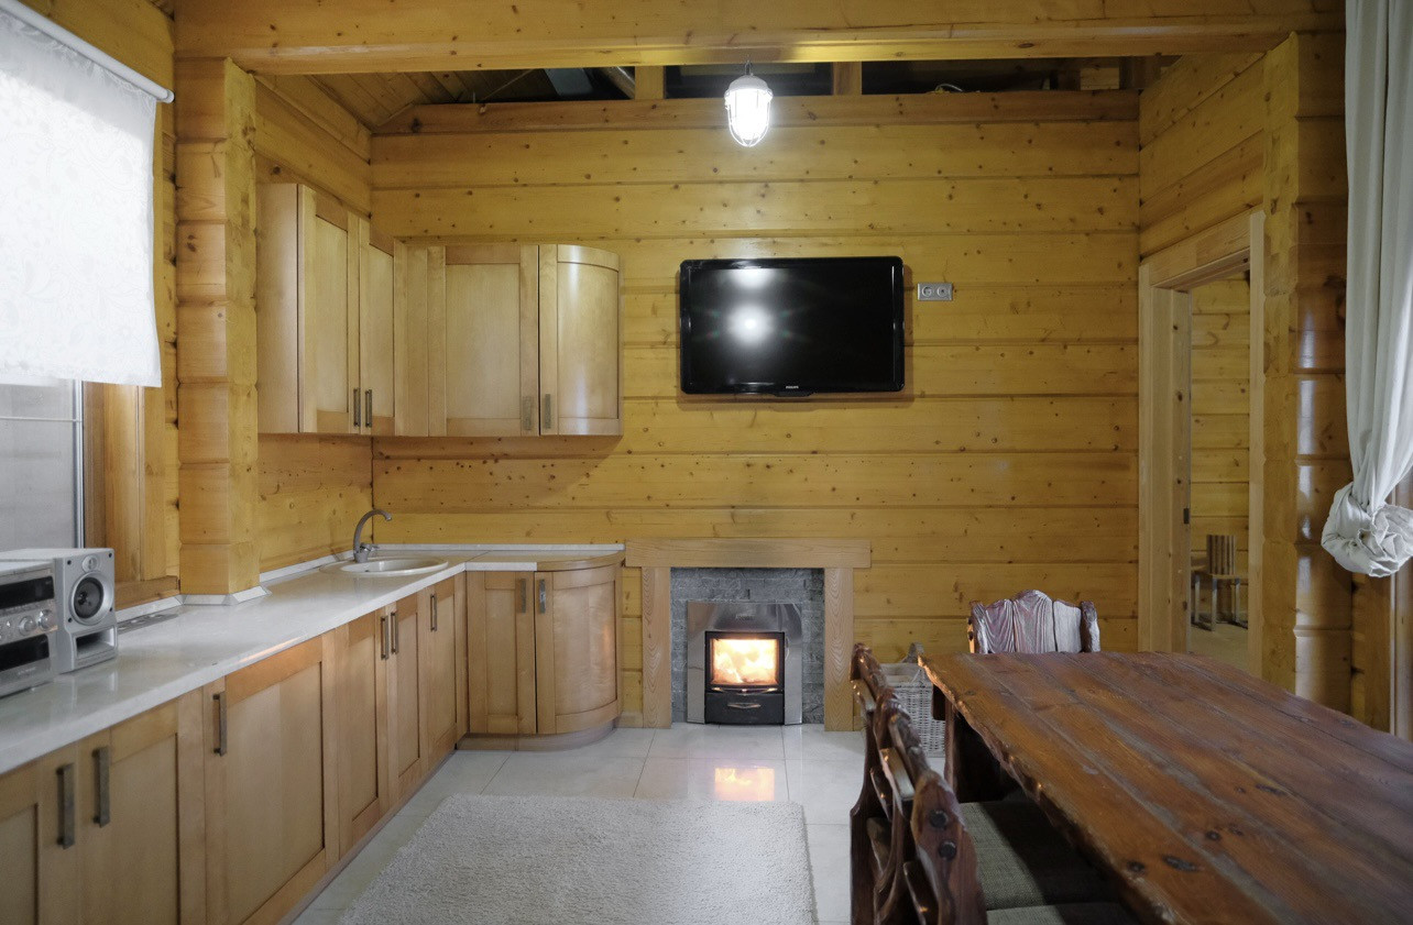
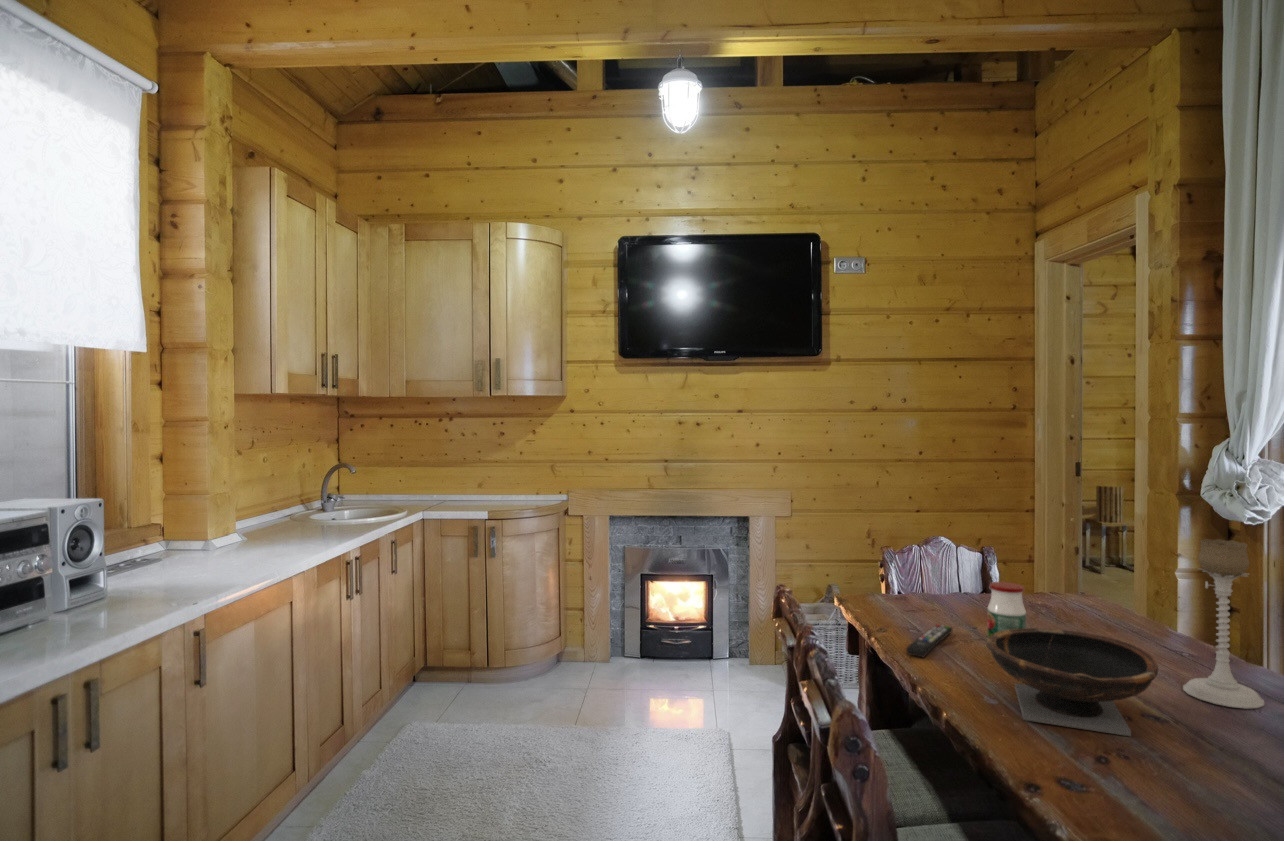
+ jar (1006, 617)
+ bowl (1067, 679)
+ candle holder (1222, 618)
+ remote control (930, 639)
